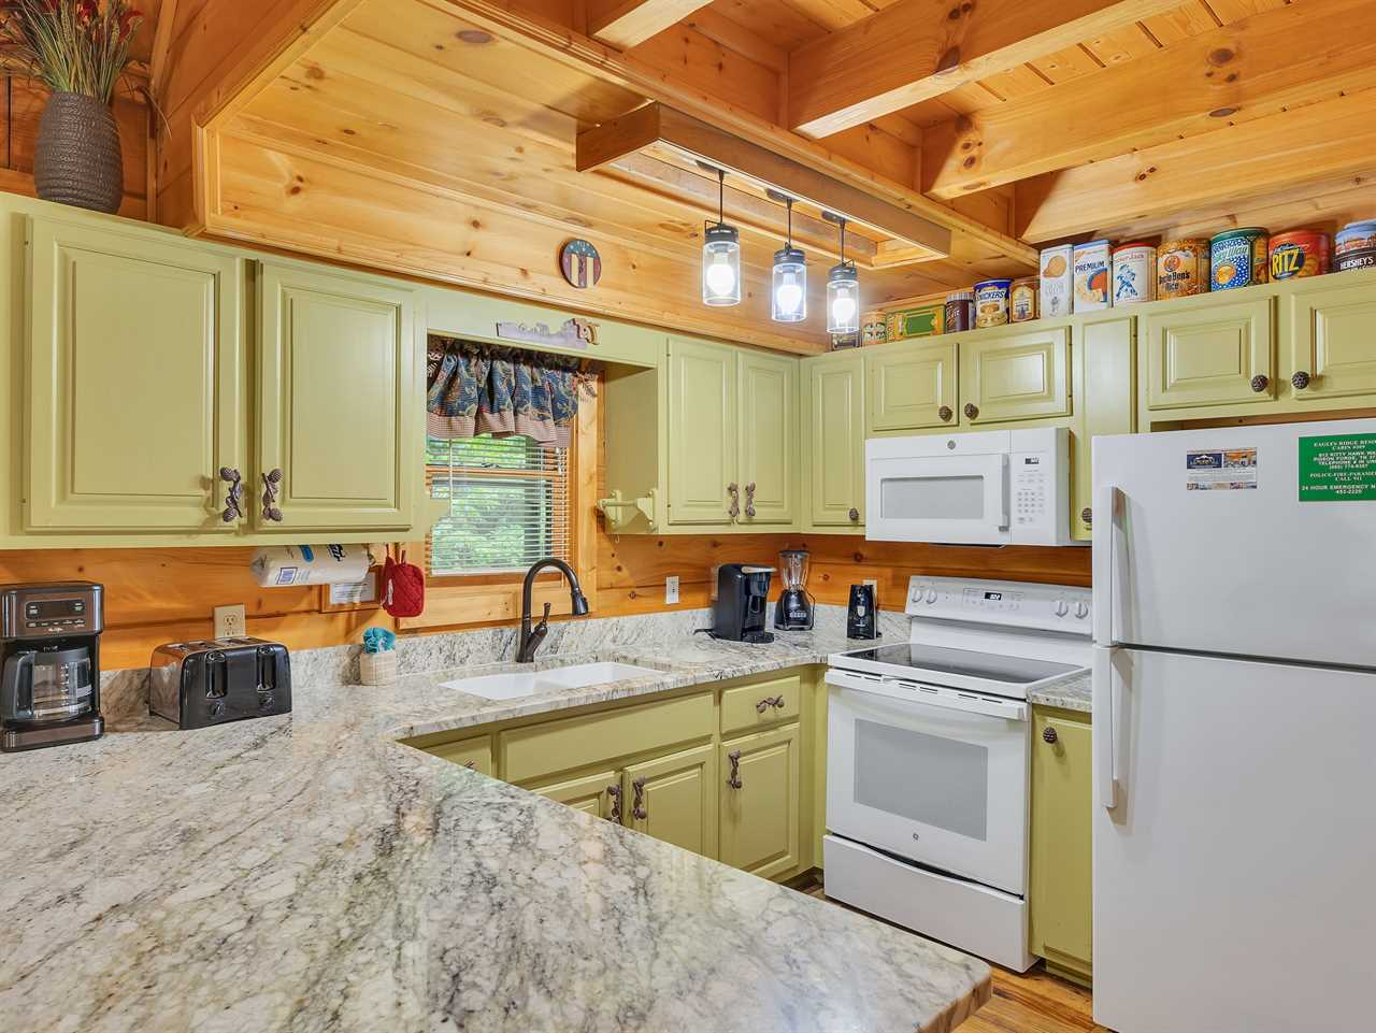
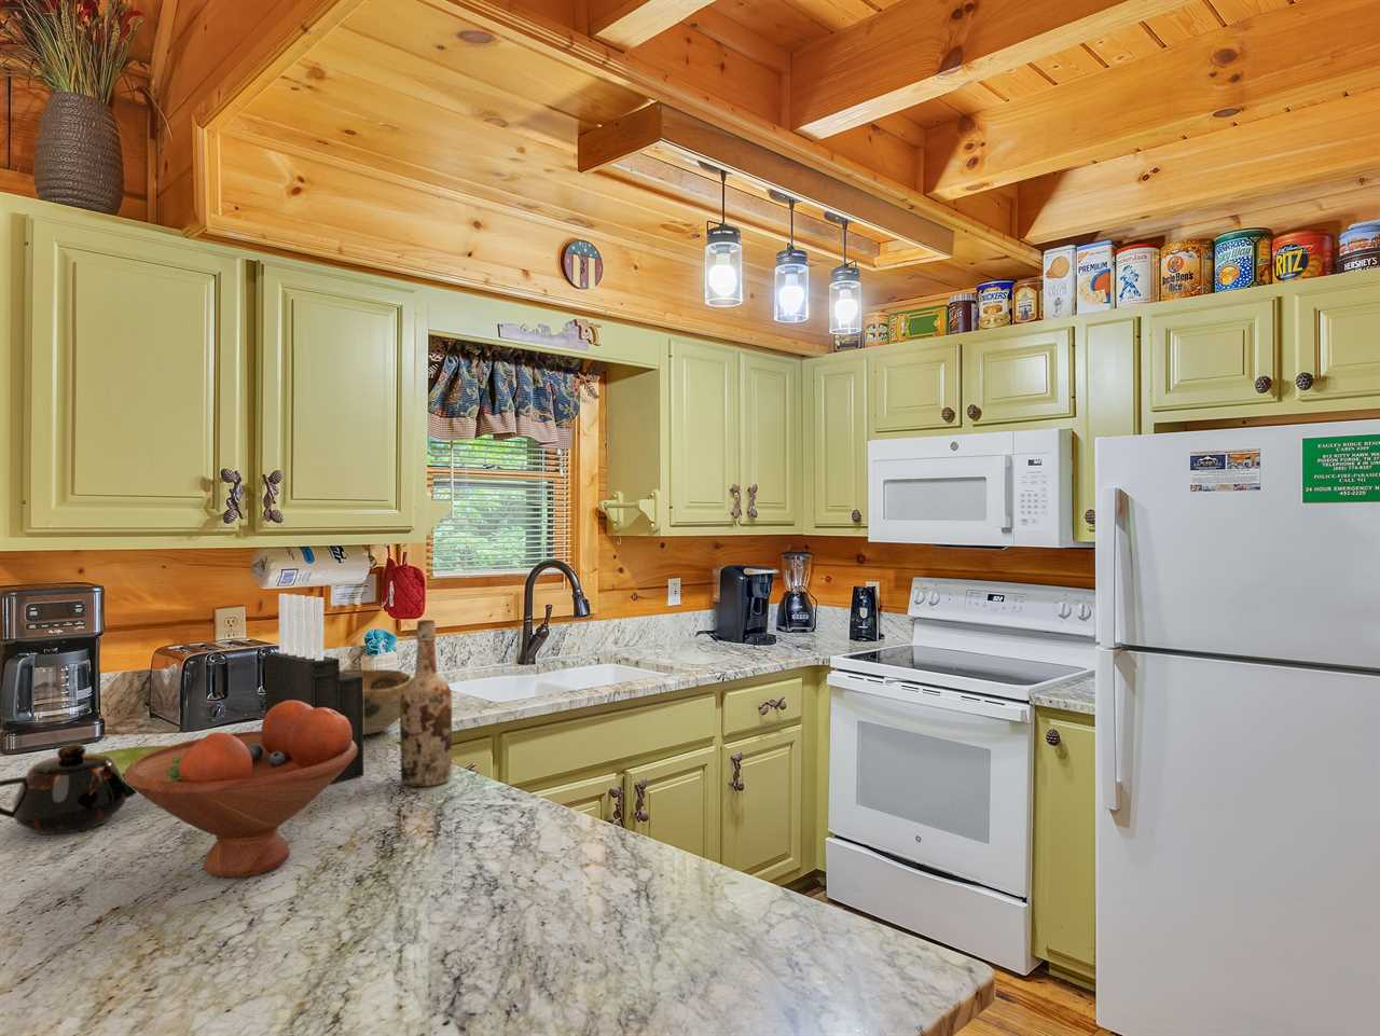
+ knife block (319, 683)
+ fruit bowl (247, 788)
+ teapot (77, 782)
+ decorative bowl (364, 704)
+ saucer (127, 766)
+ wine bottle (426, 700)
